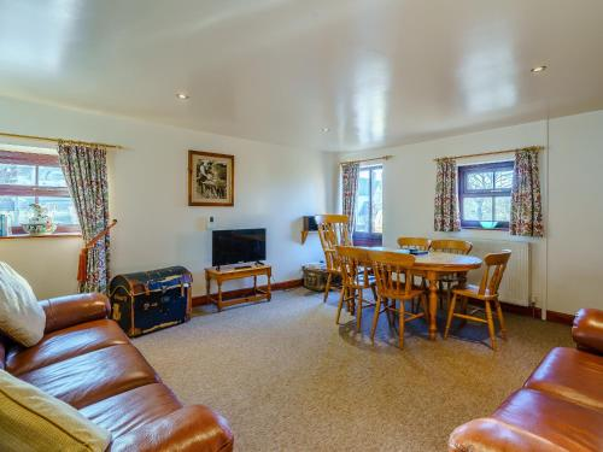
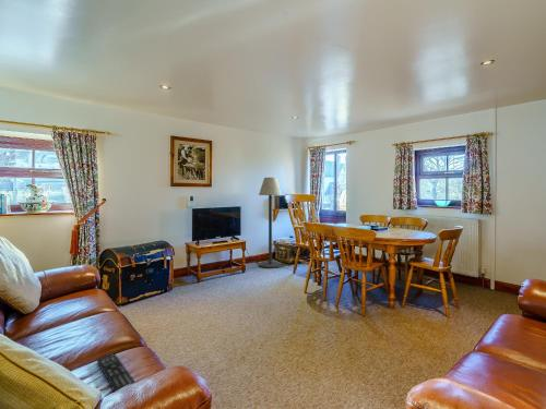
+ remote control (115, 371)
+ floor lamp (270, 221)
